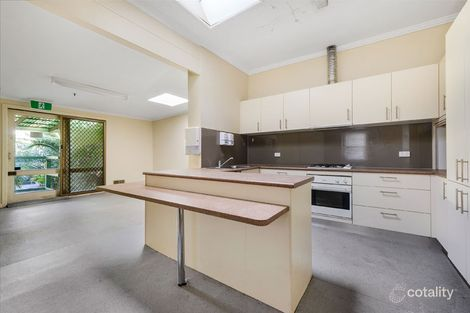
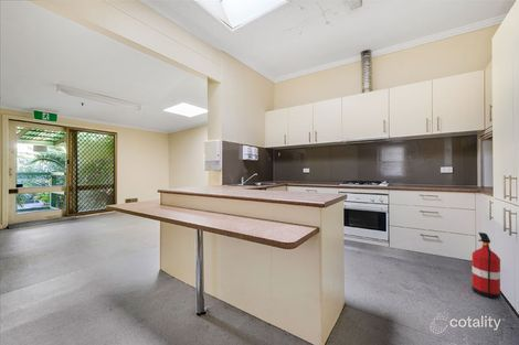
+ fire extinguisher (485, 263)
